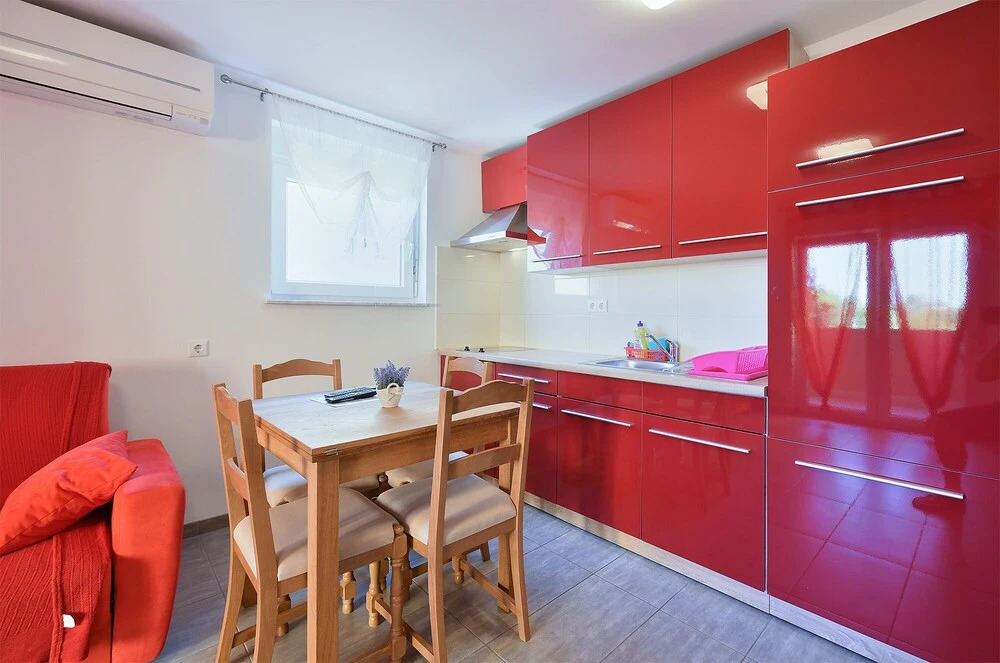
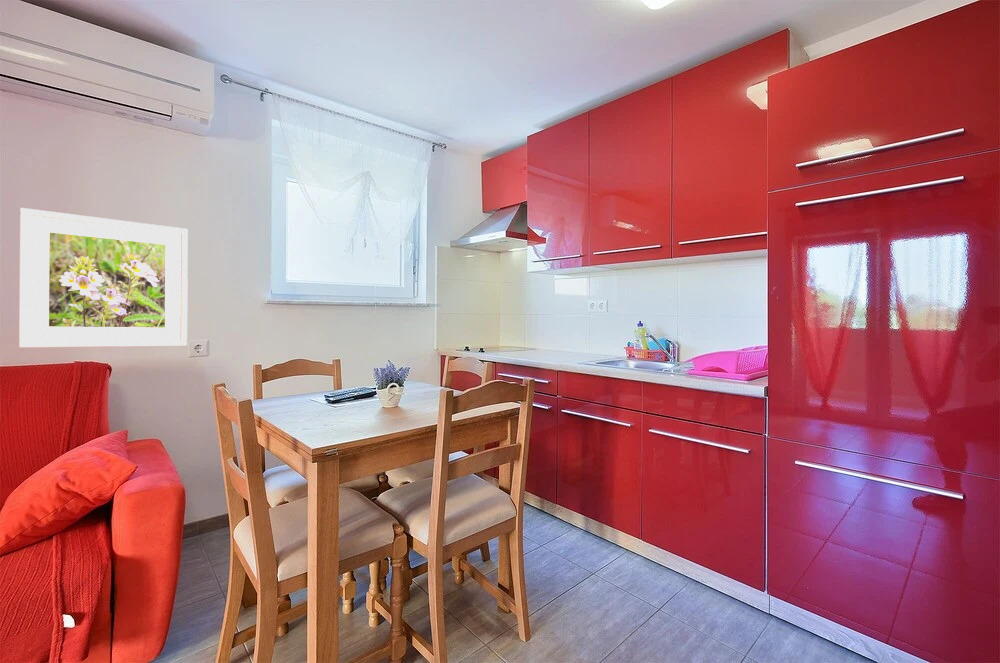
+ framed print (110, 283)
